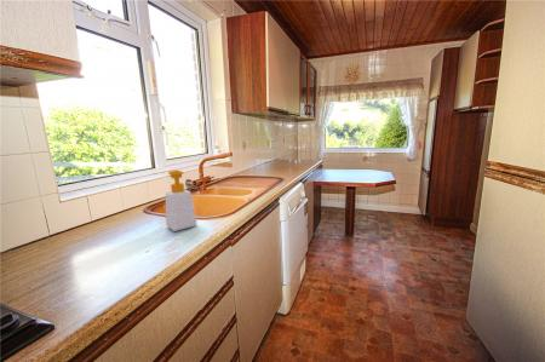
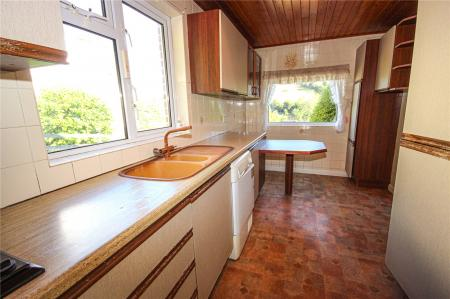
- soap bottle (177, 197)
